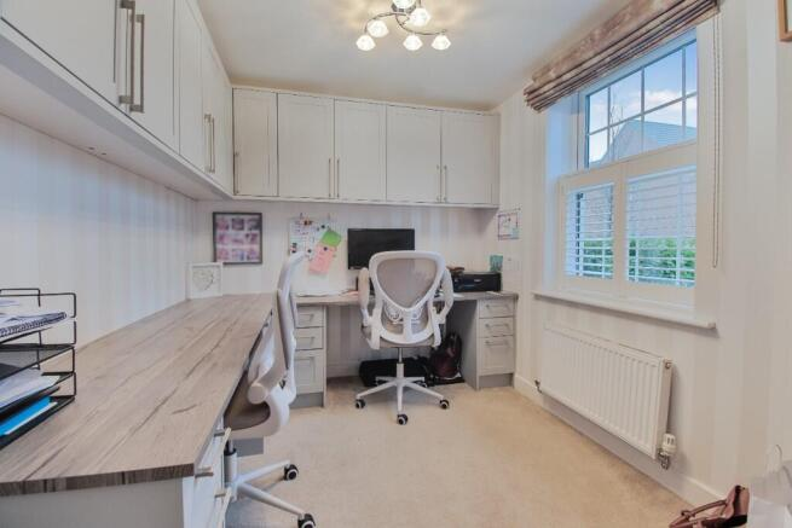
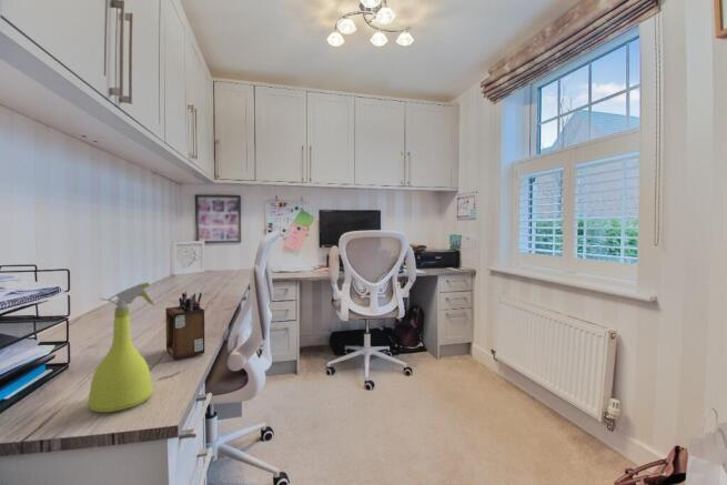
+ spray bottle (122, 342)
+ desk organizer (184, 322)
